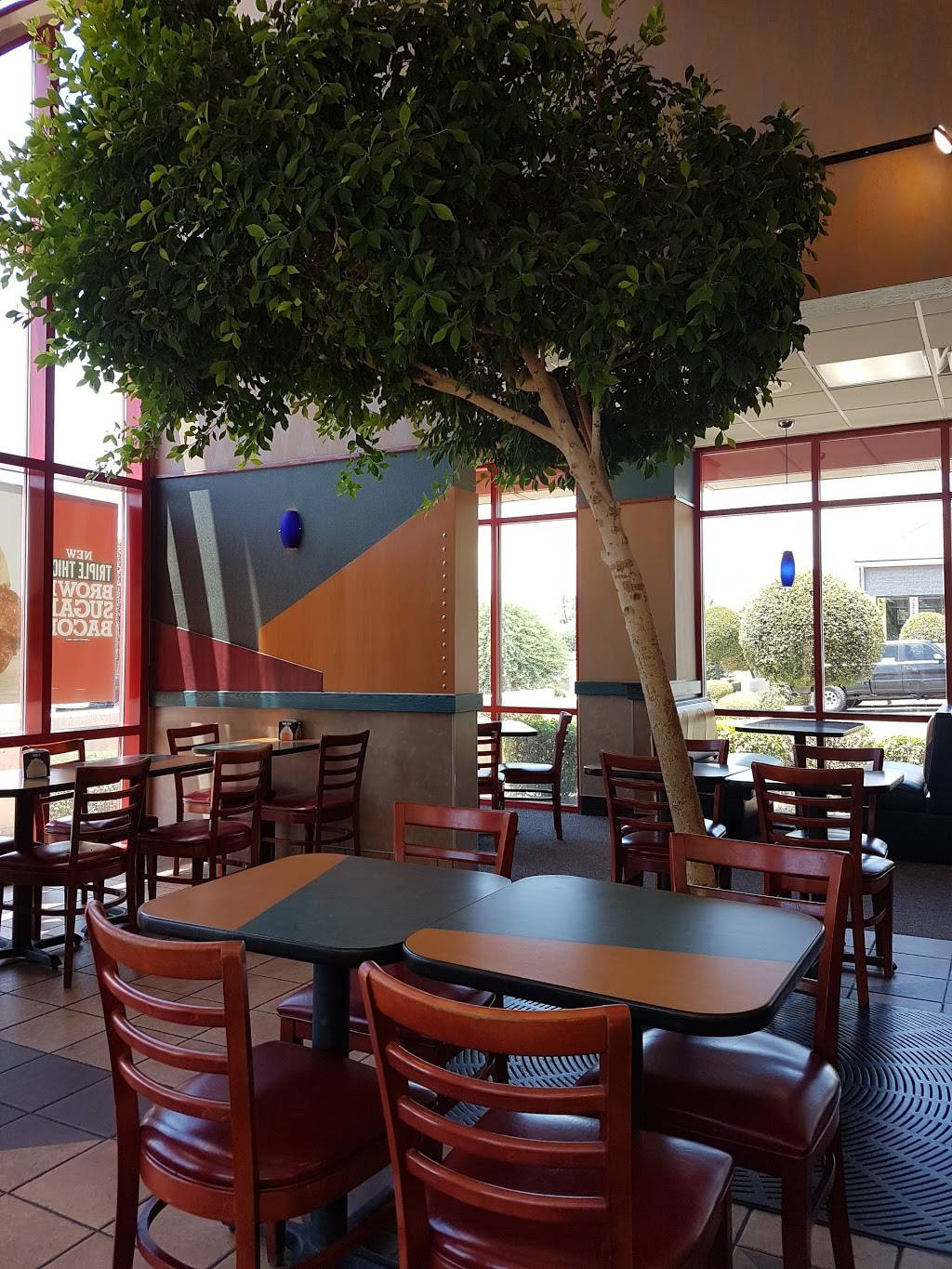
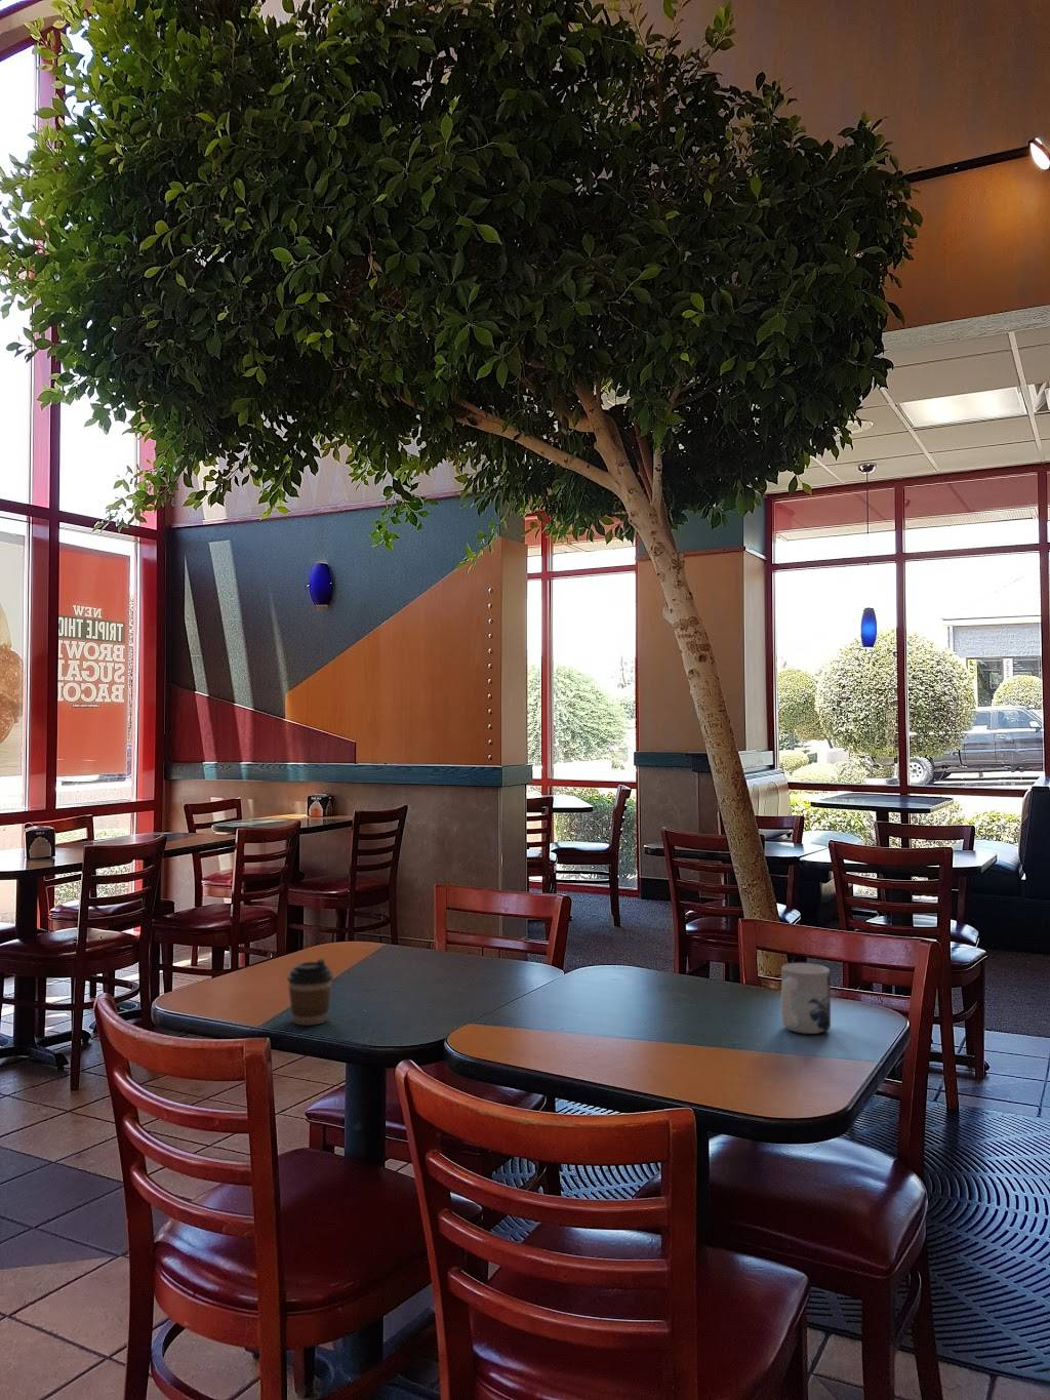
+ mug (805, 998)
+ coffee cup (310, 990)
